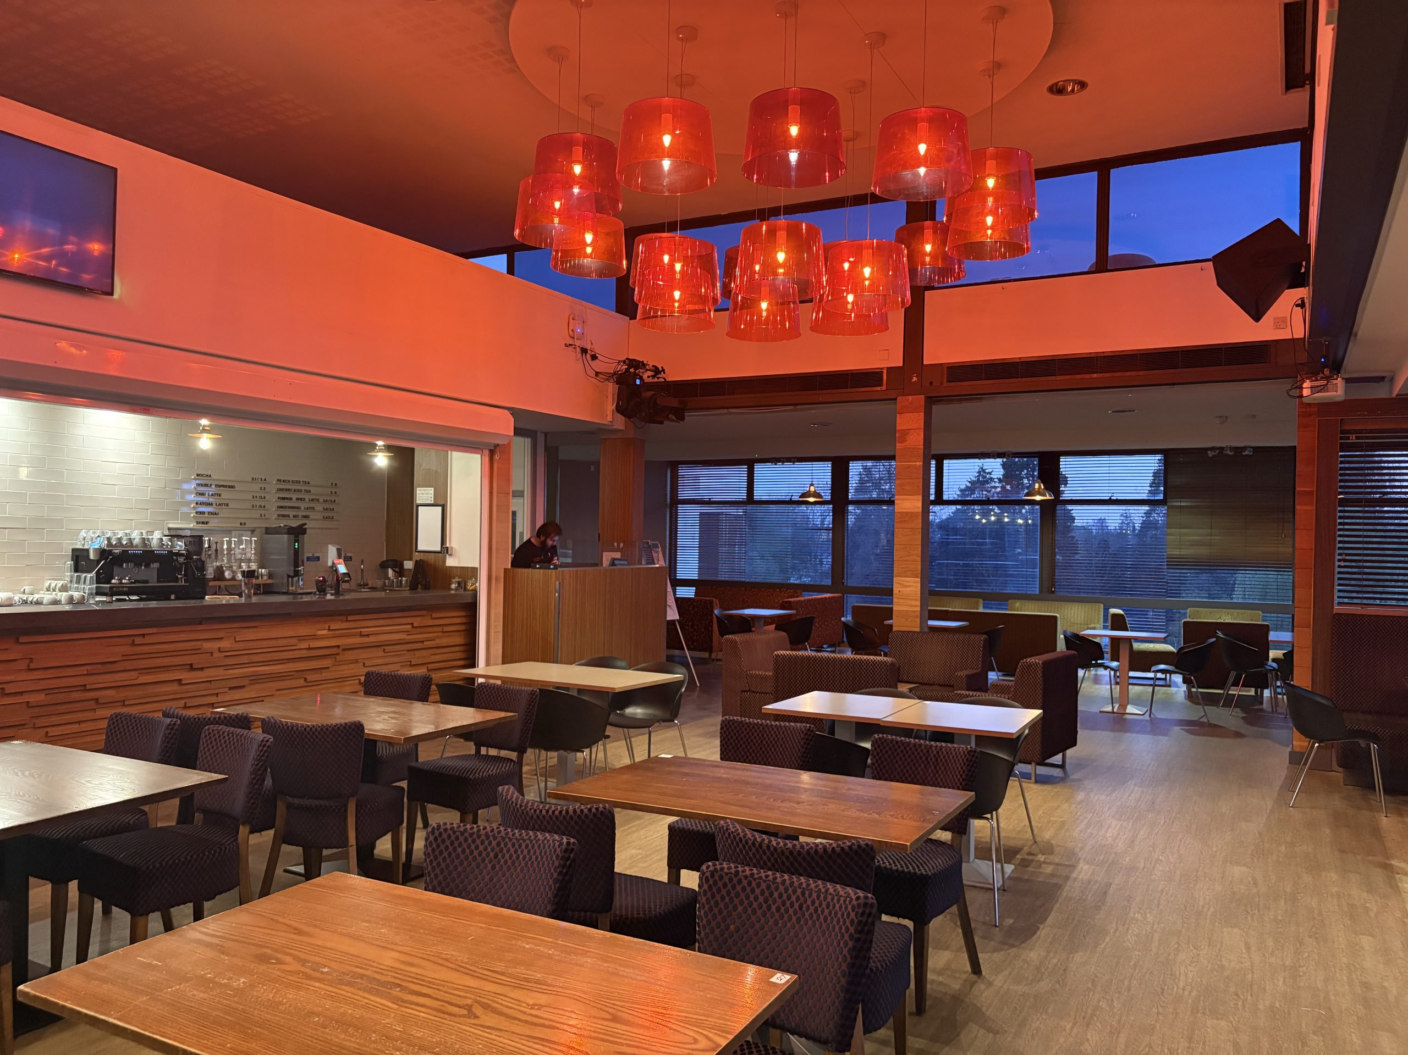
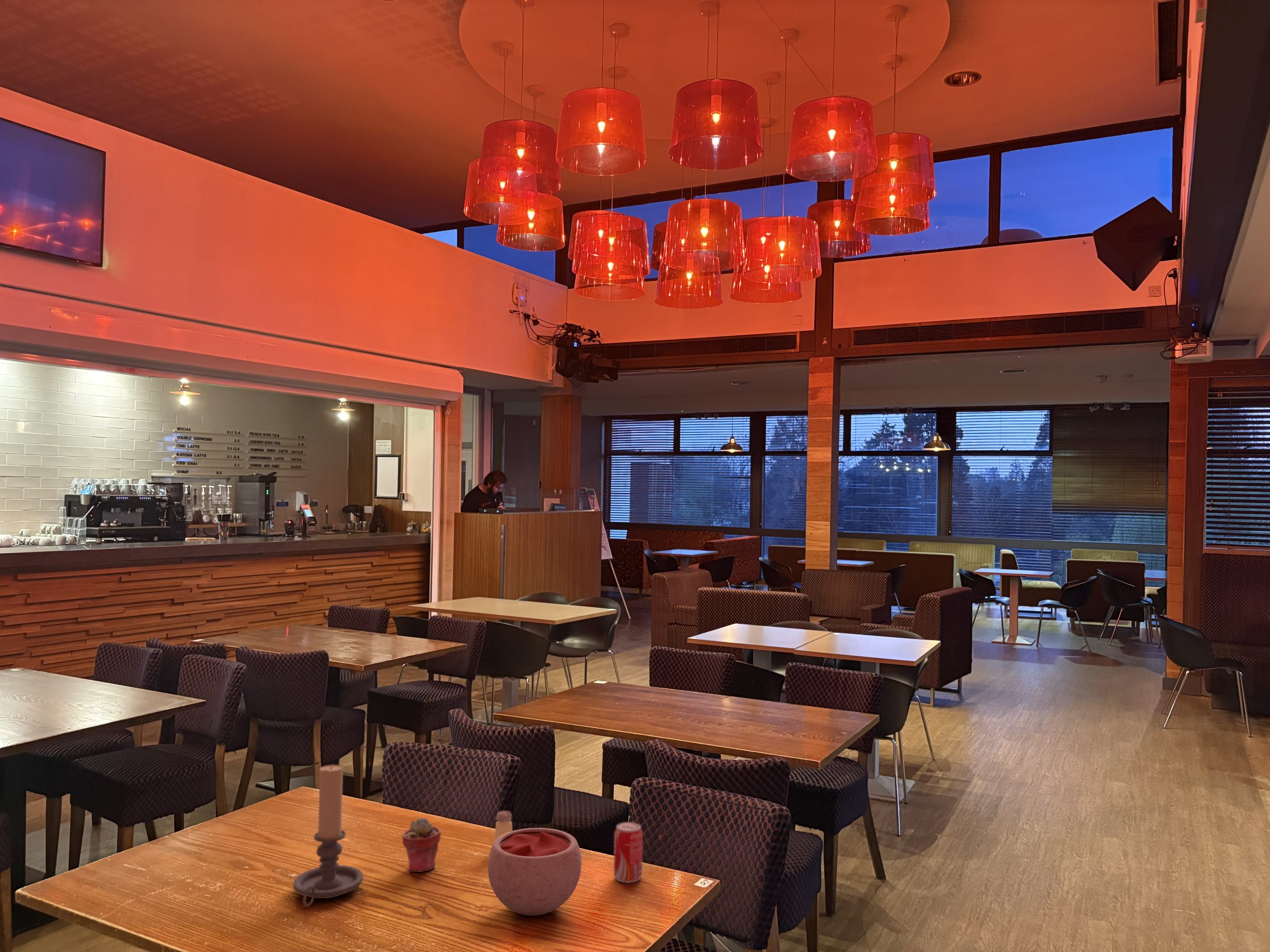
+ potted succulent (421, 842)
+ bowl (534, 873)
+ saltshaker (504, 832)
+ candle holder (326, 830)
+ beverage can (628, 852)
